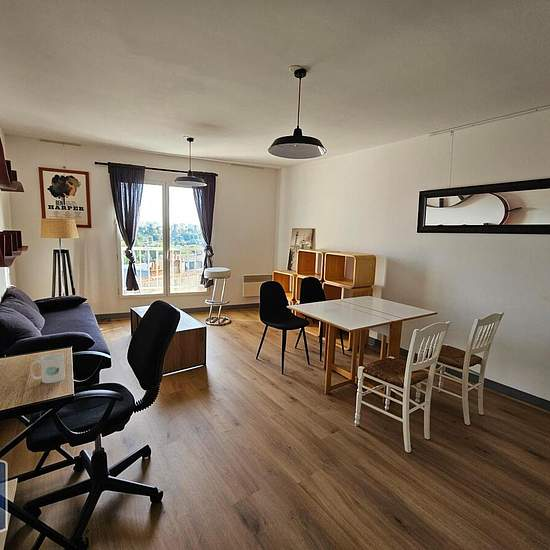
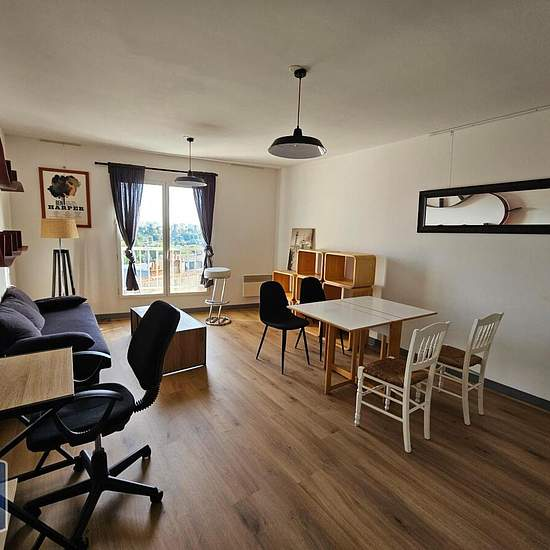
- mug (47, 368)
